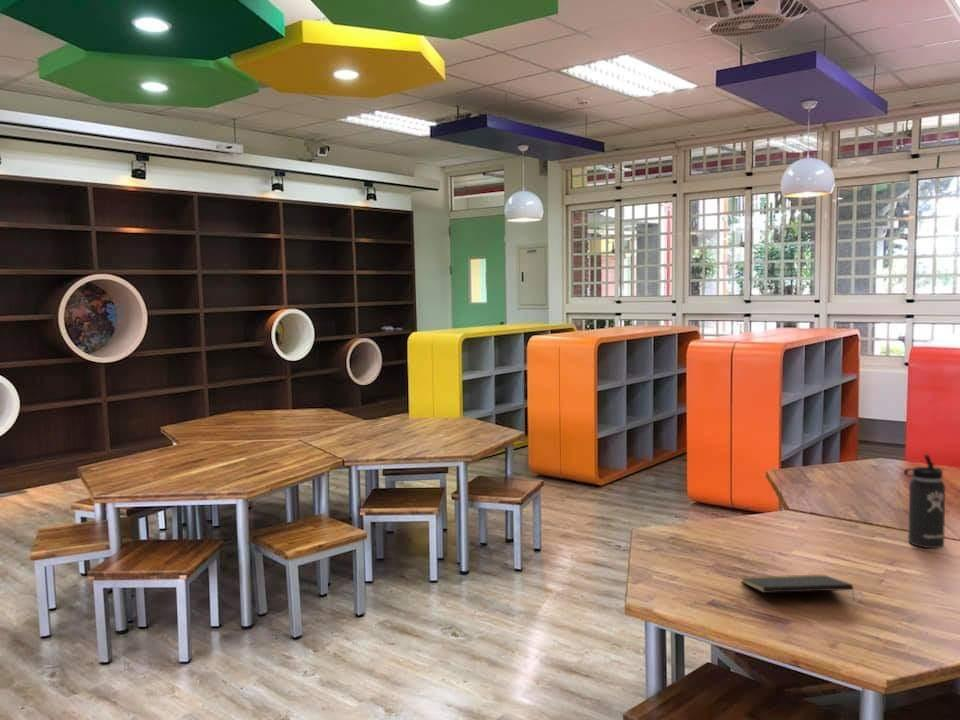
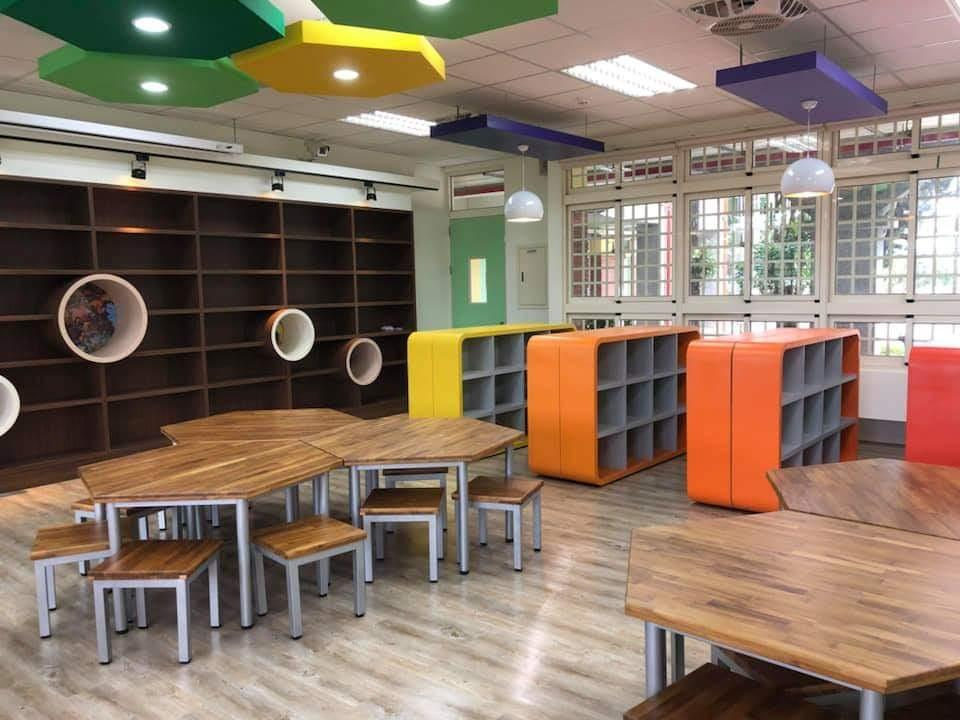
- notepad (794, 583)
- thermos bottle (923, 499)
